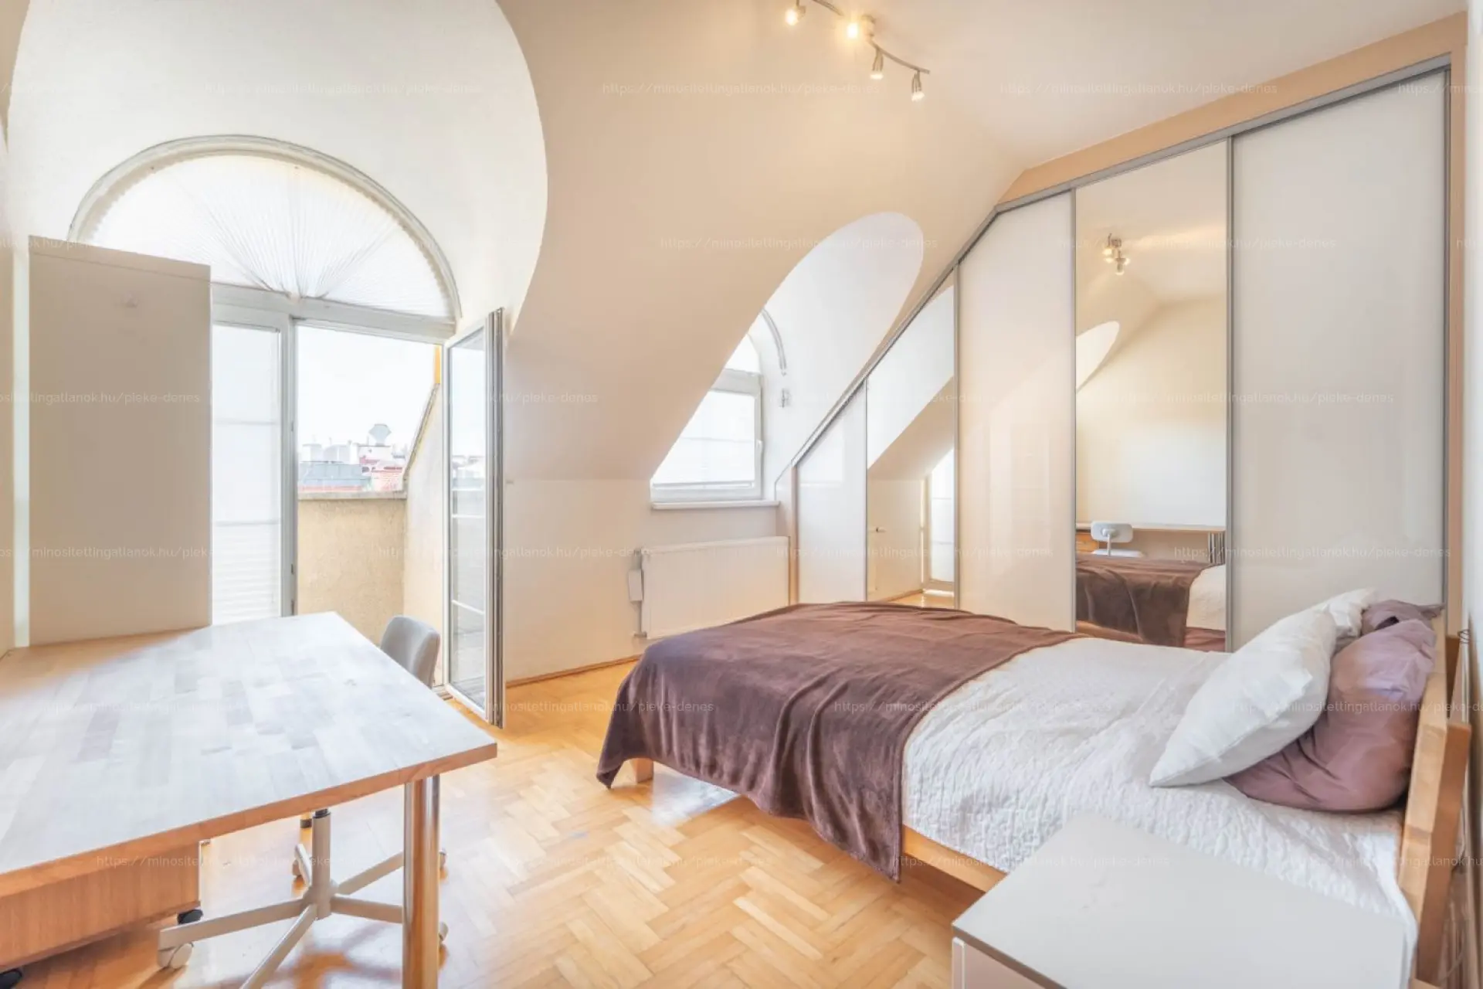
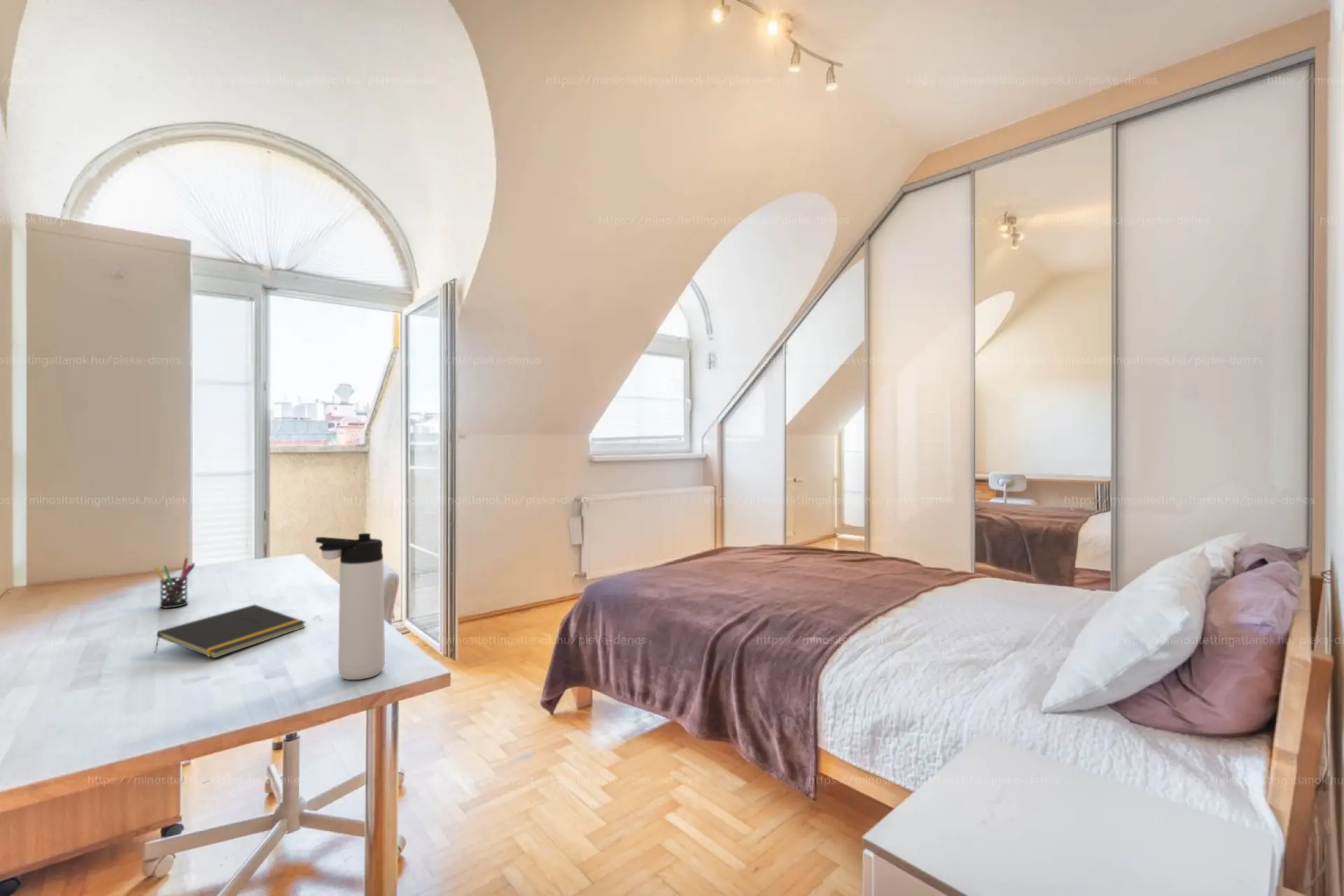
+ thermos bottle (351, 605)
+ pen holder (174, 582)
+ notepad (236, 629)
